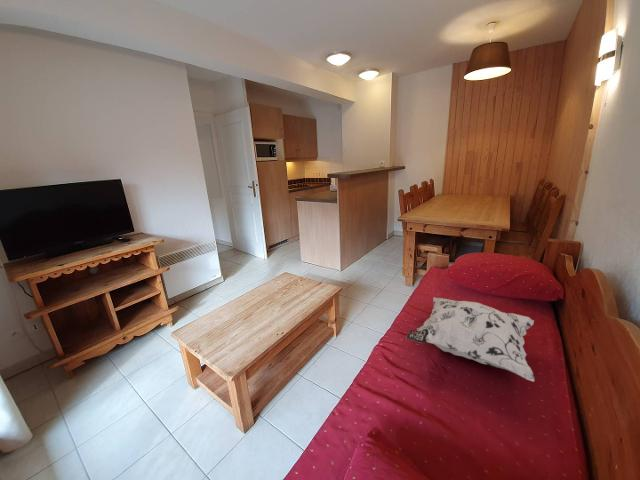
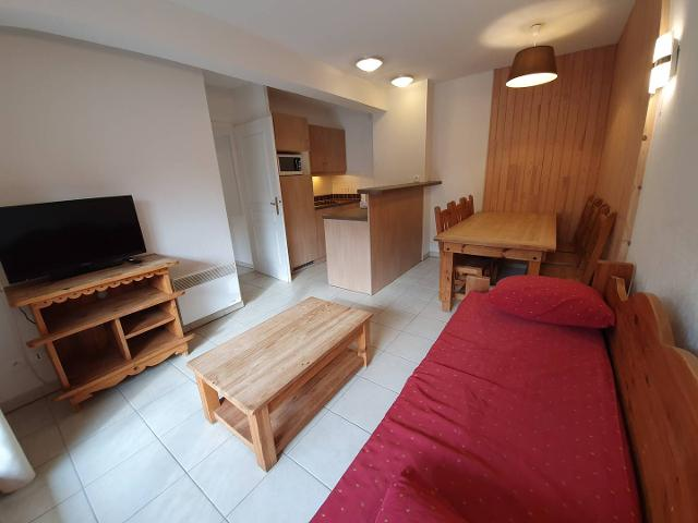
- decorative pillow (471, 329)
